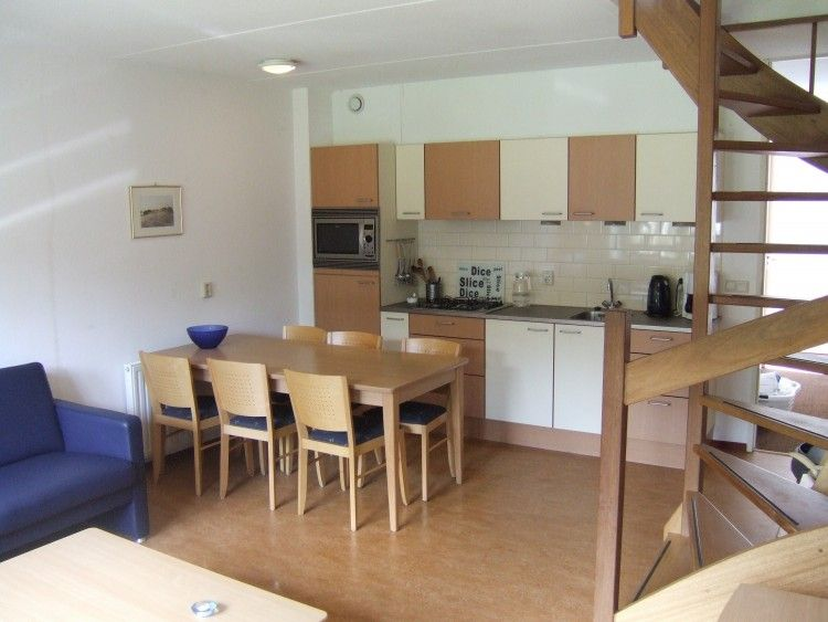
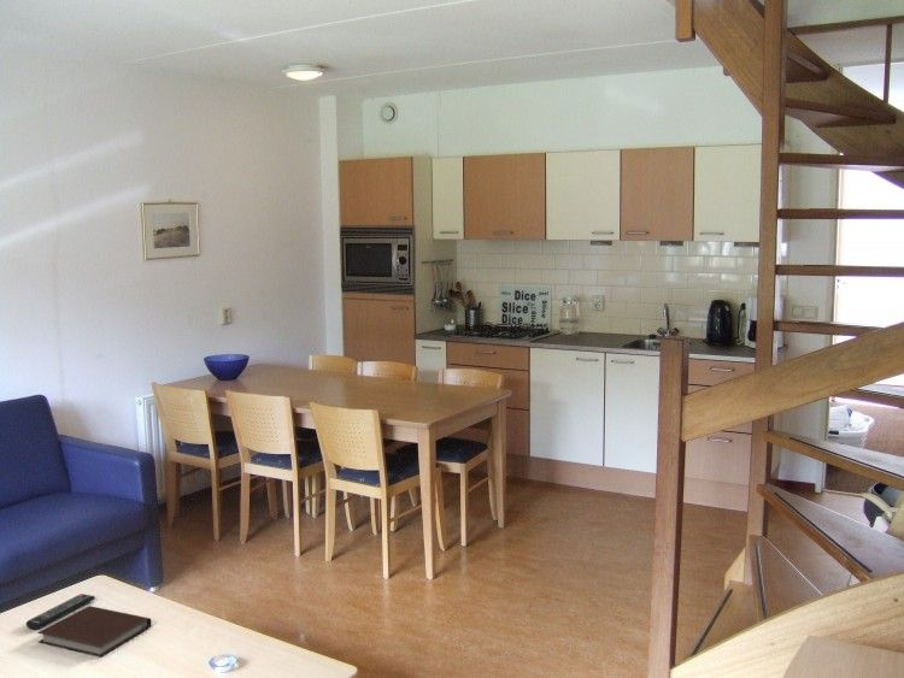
+ notebook (95, 629)
+ remote control (61, 611)
